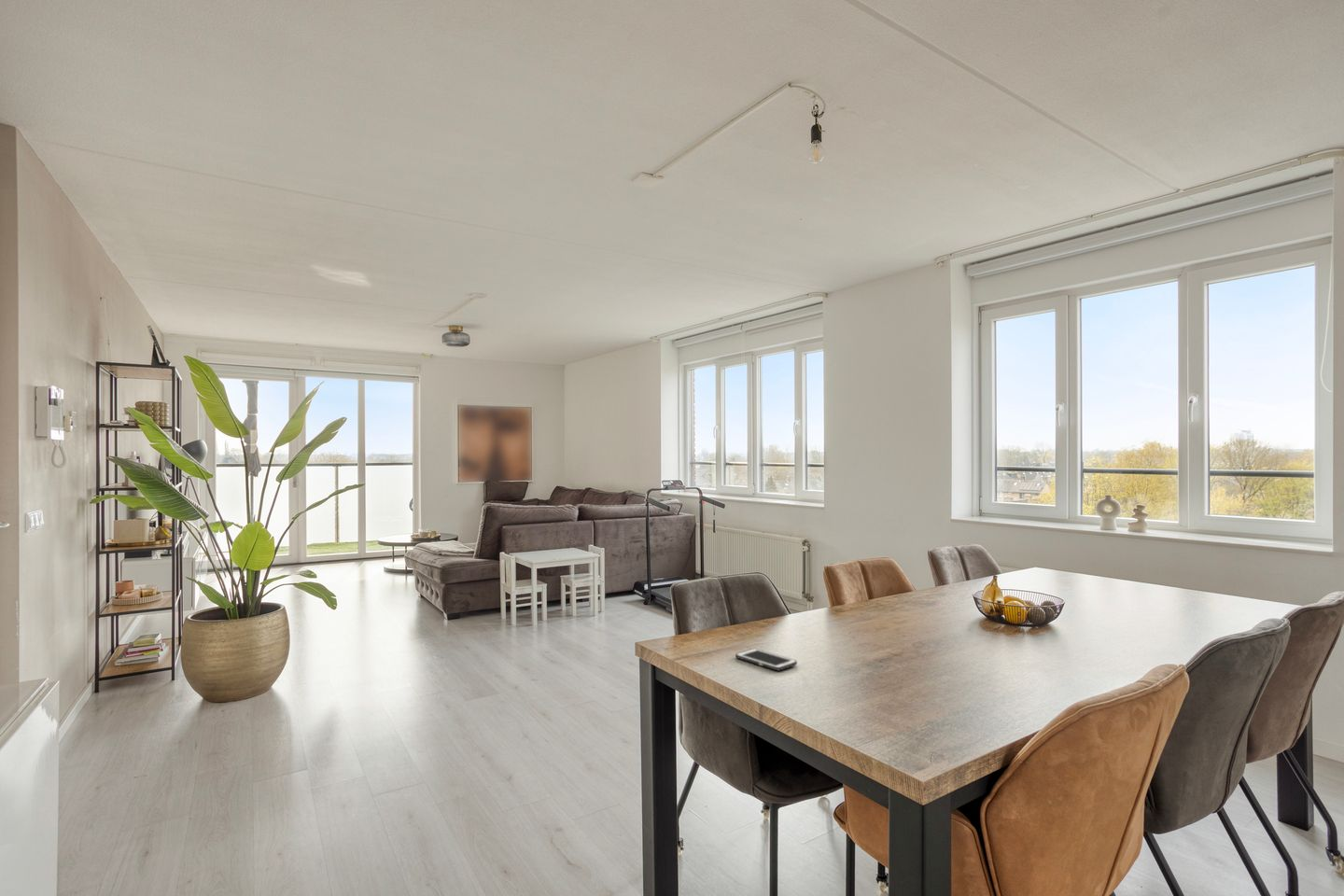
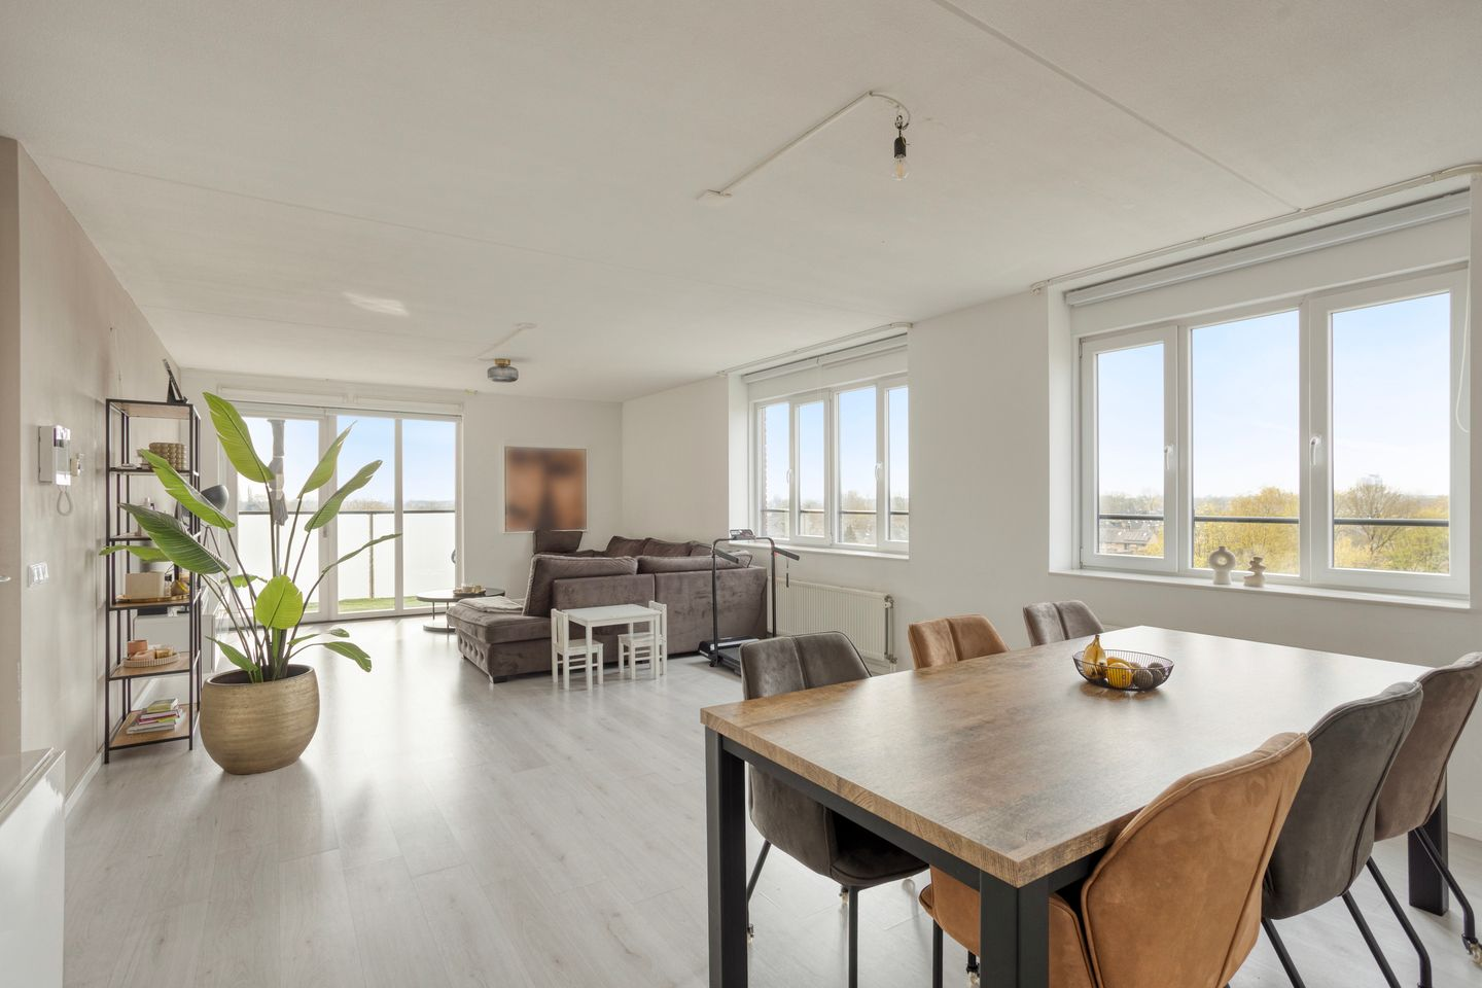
- cell phone (765, 659)
